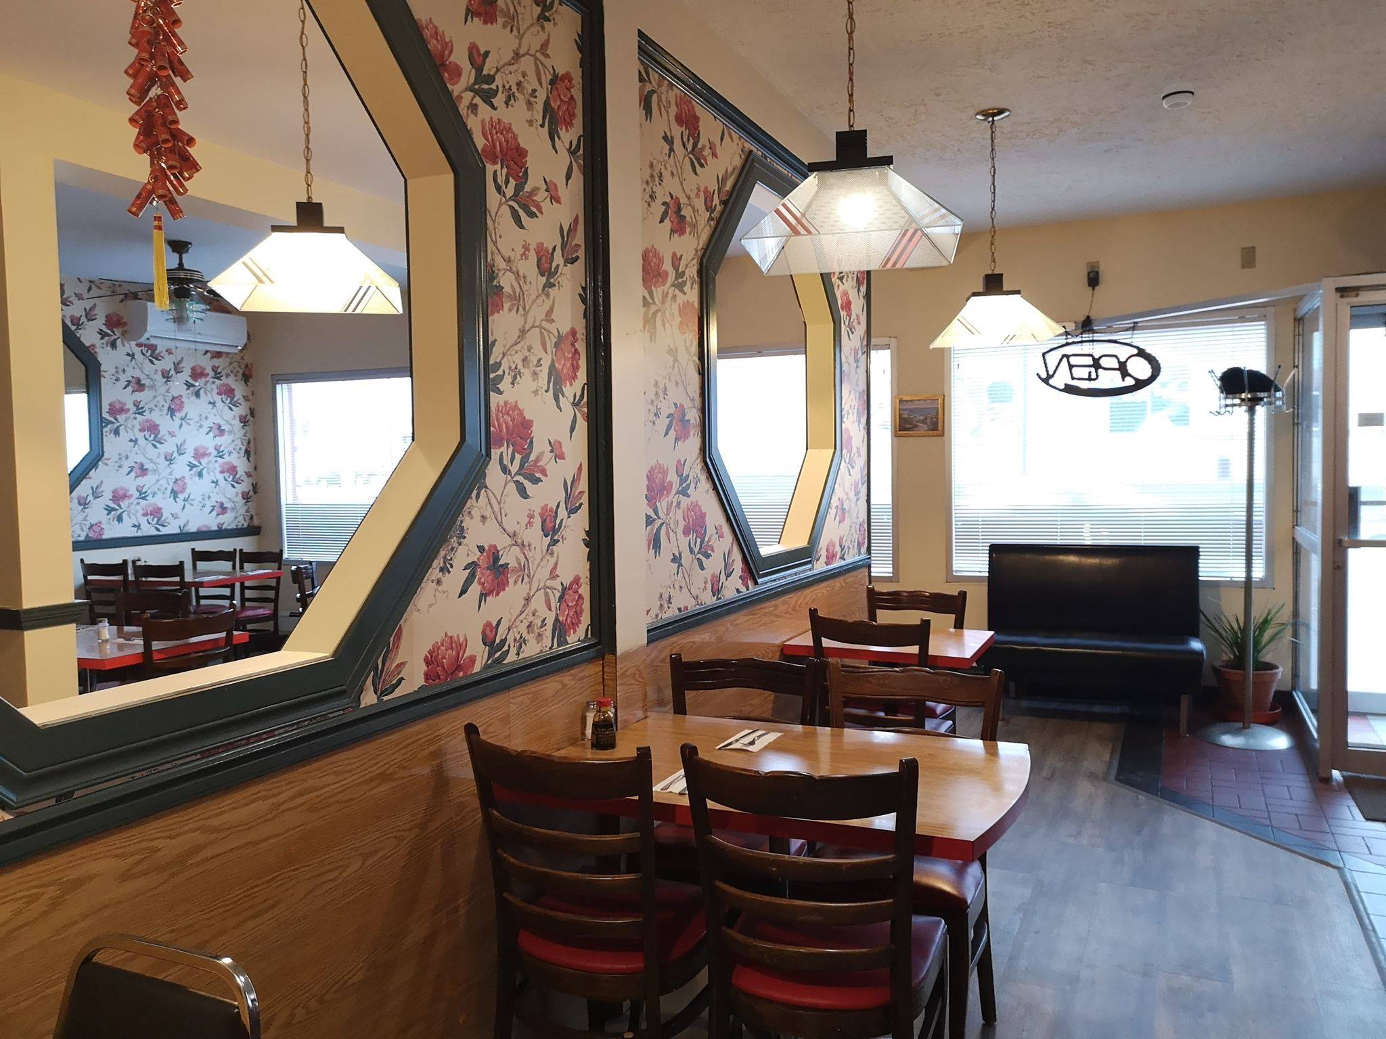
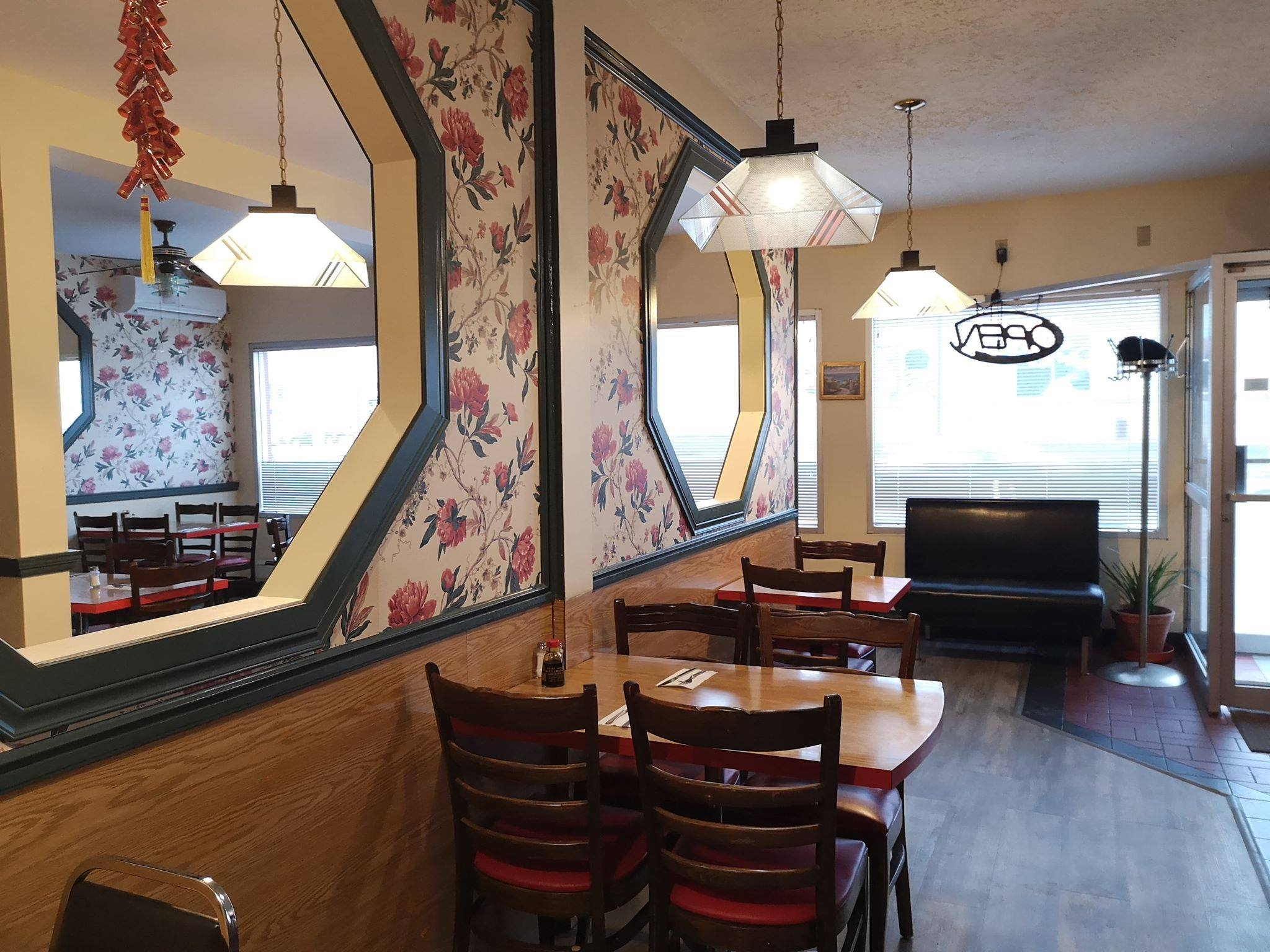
- smoke detector (1178, 96)
